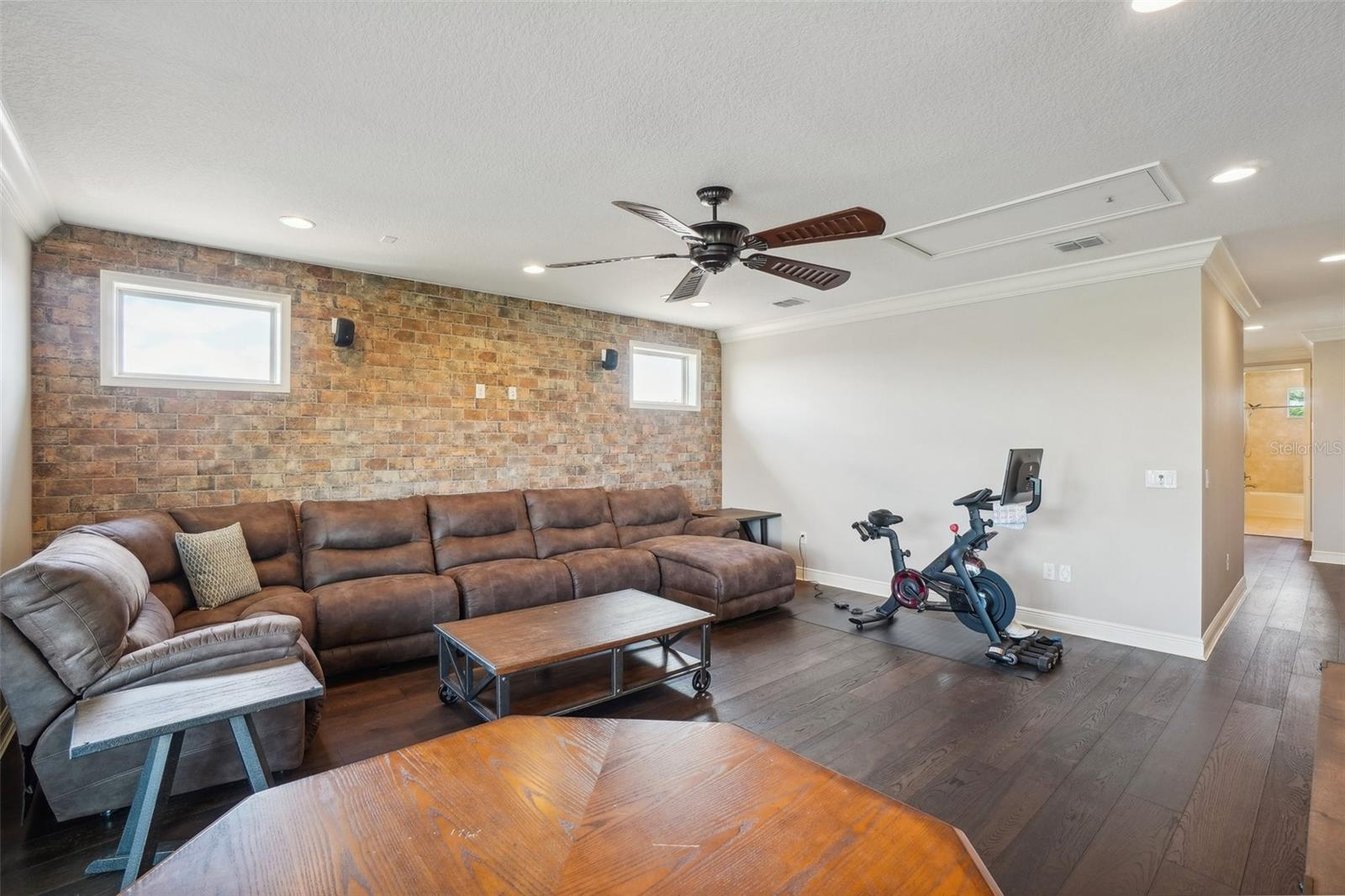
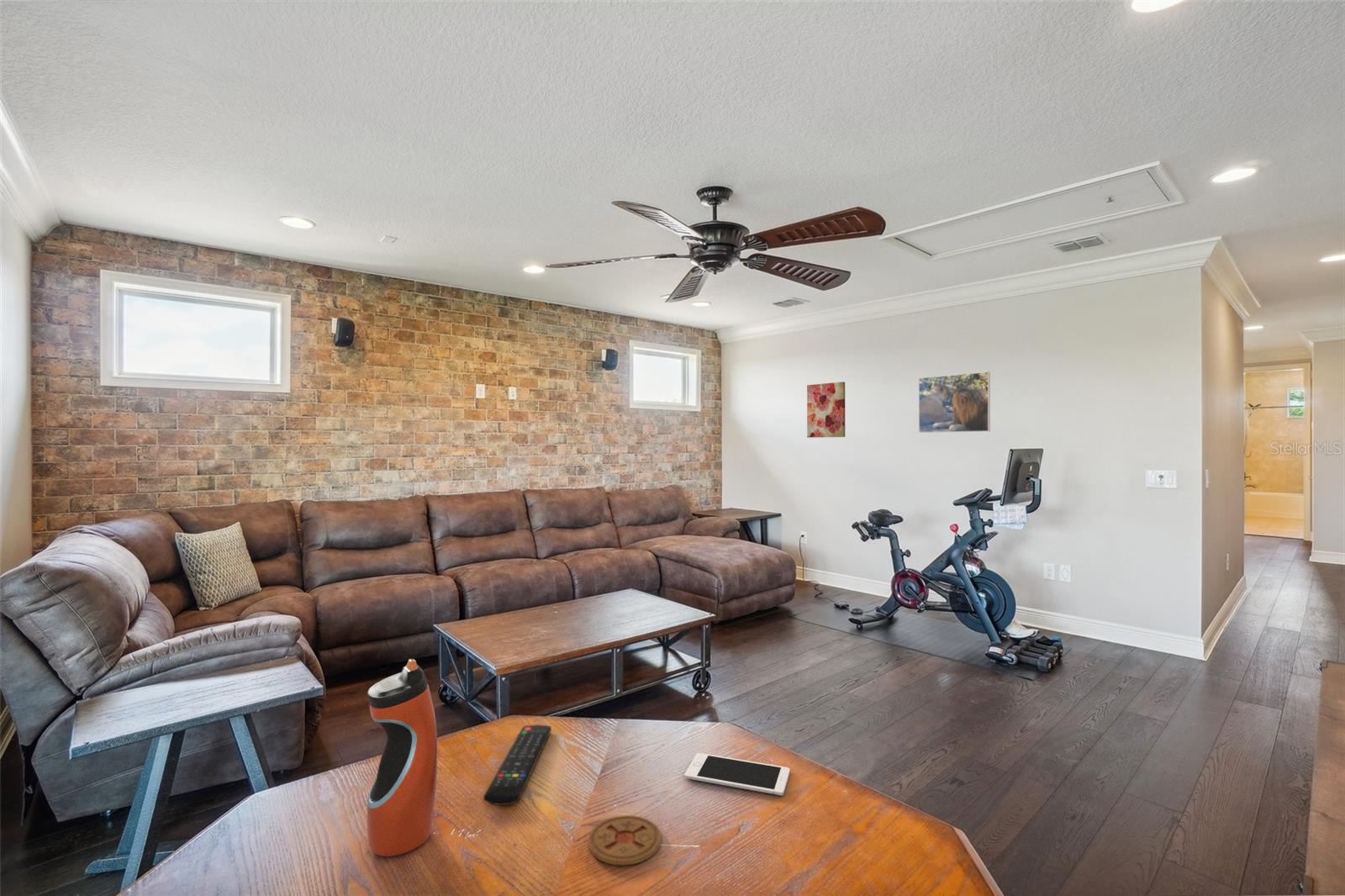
+ water bottle (403, 751)
+ cell phone (737, 772)
+ remote control (521, 760)
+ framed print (952, 403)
+ wall art (825, 410)
+ coaster (625, 839)
